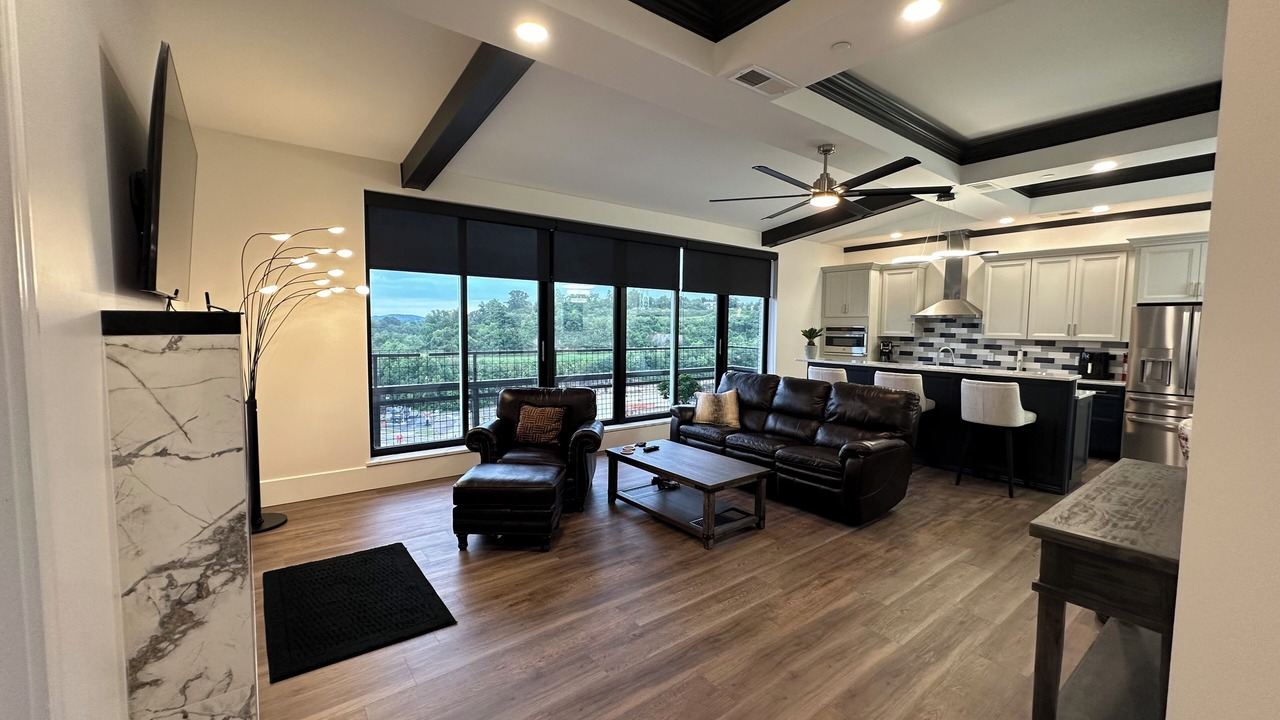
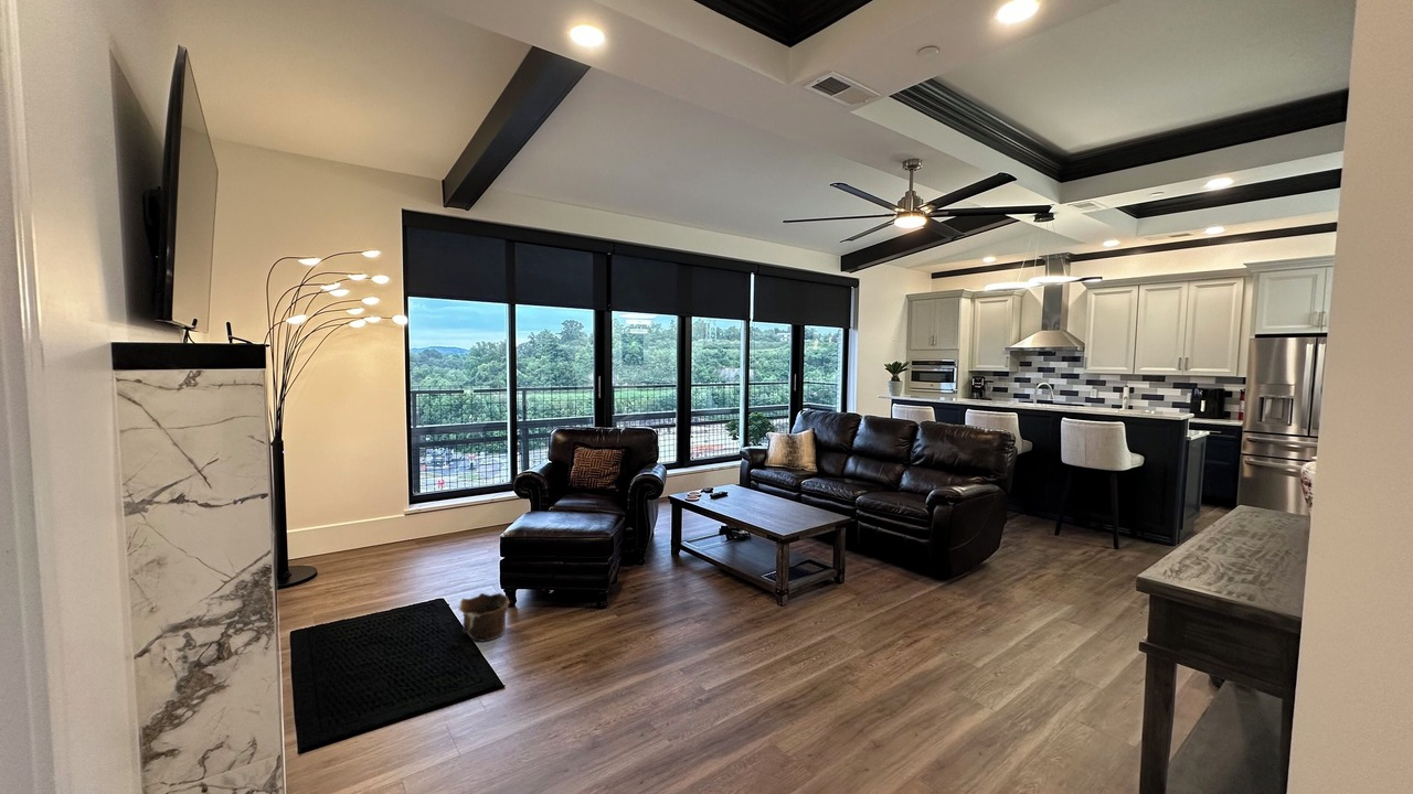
+ clay pot (485, 610)
